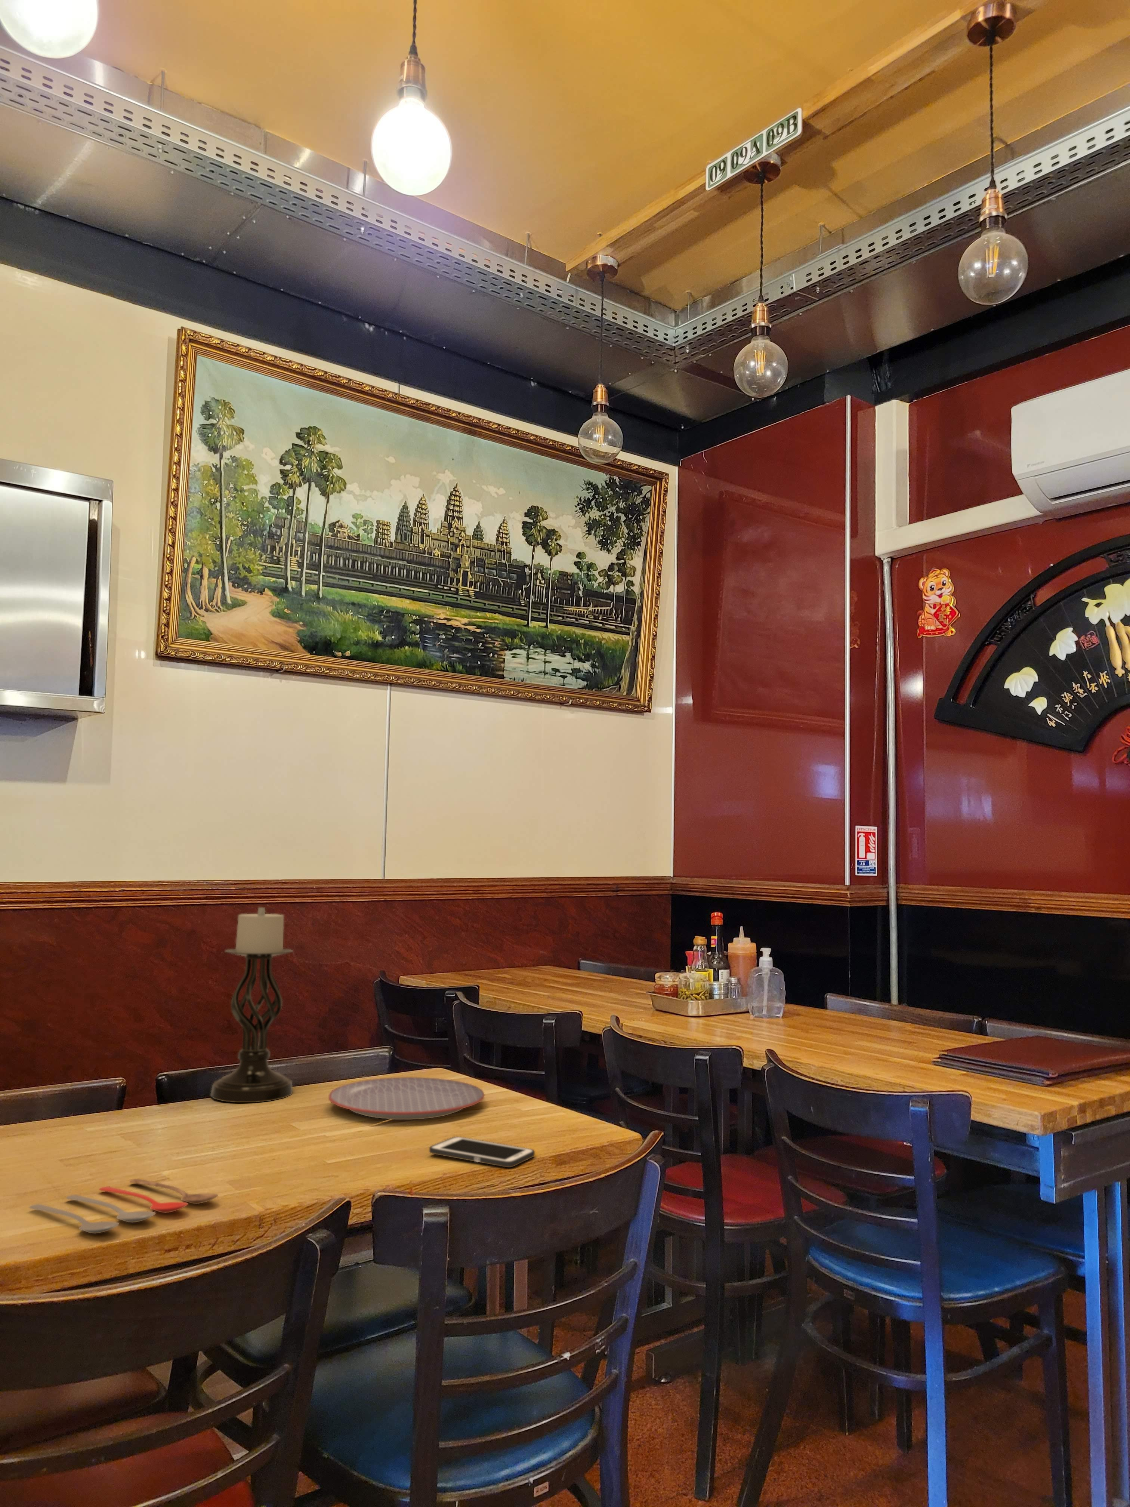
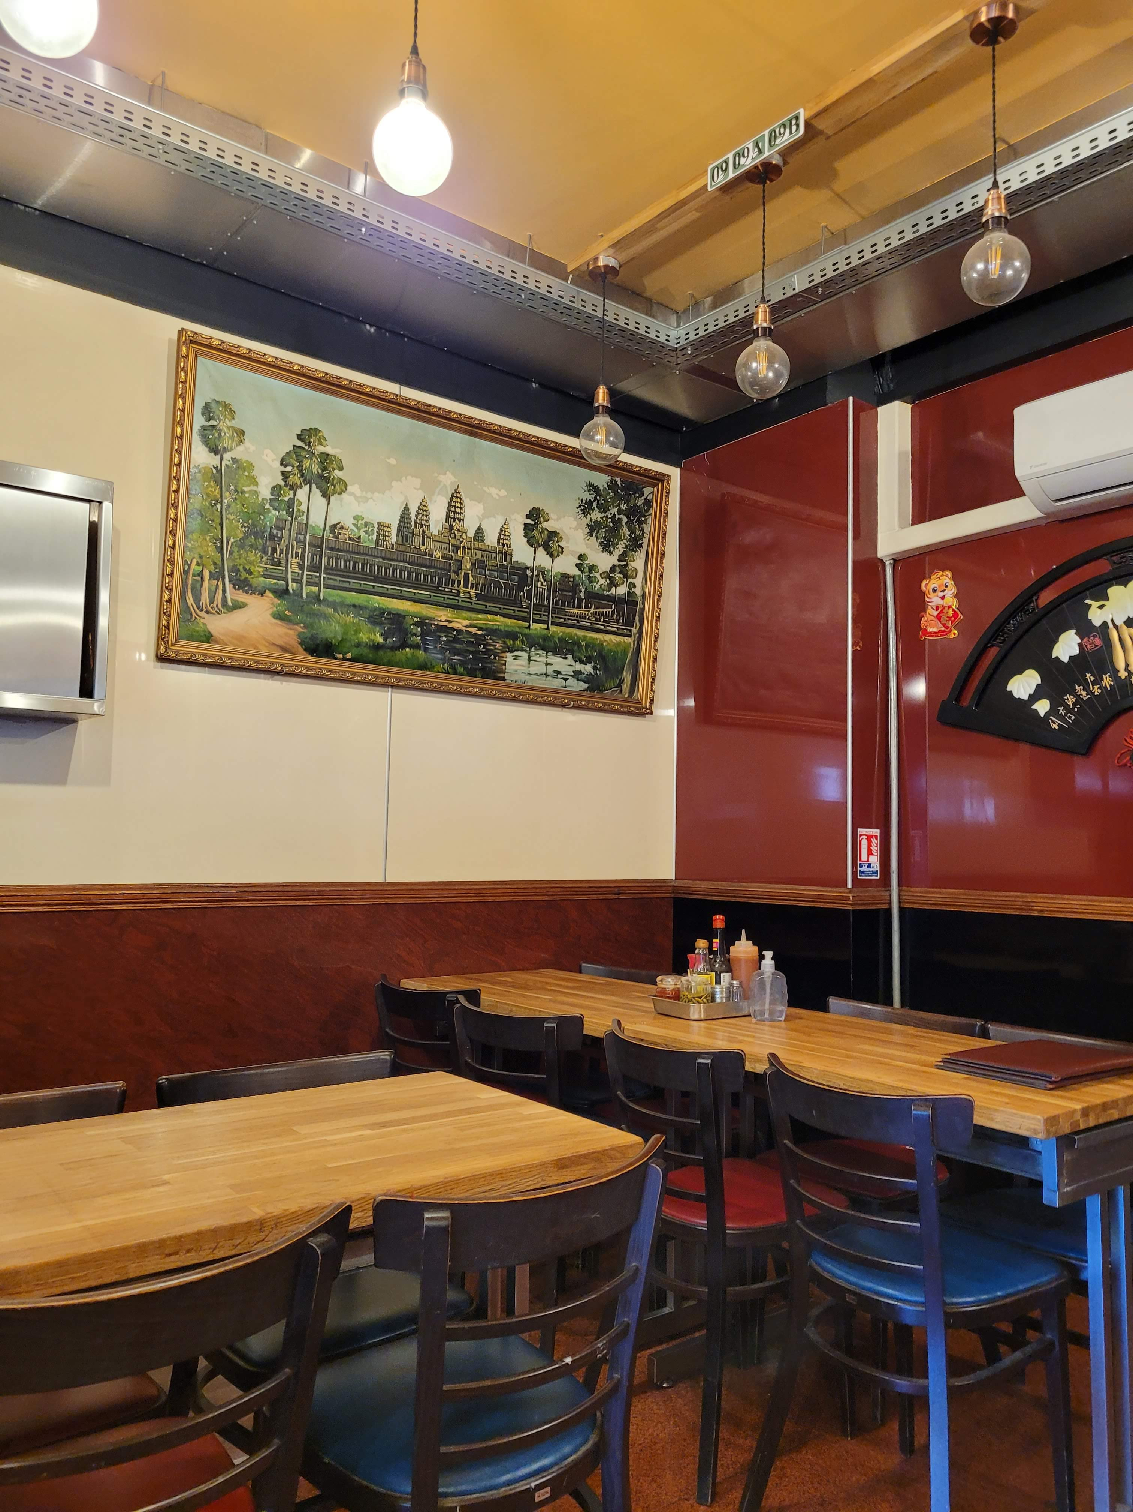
- candle holder (259, 1002)
- cooking utensil (126, 1195)
- cell phone (482, 1151)
- plate (407, 1100)
